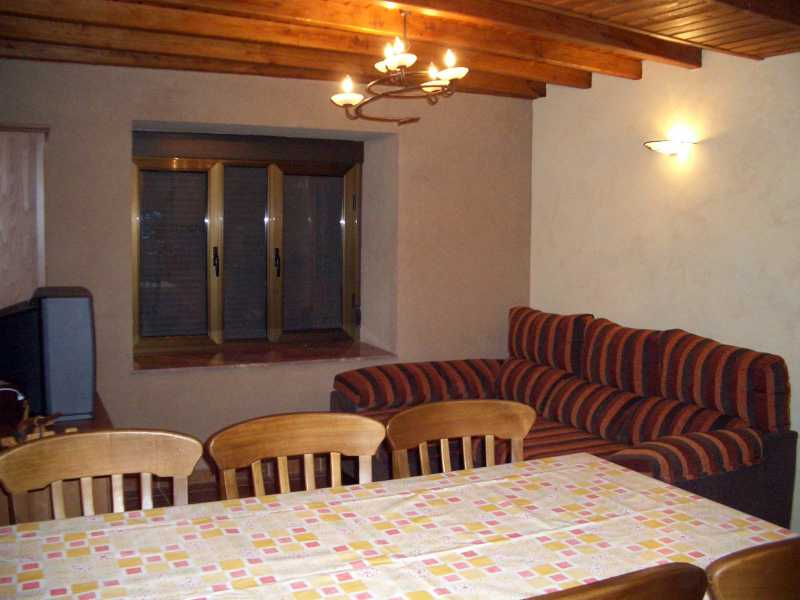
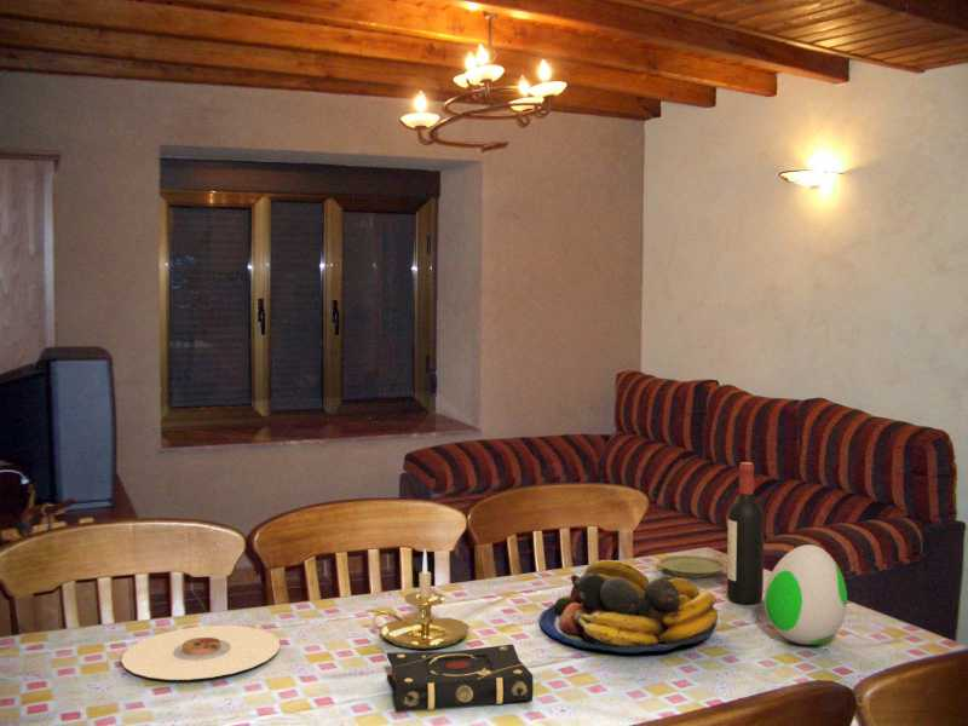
+ candle holder (417, 593)
+ decorative egg (805, 592)
+ plate (691, 567)
+ wine bottle (745, 531)
+ fruit bowl (624, 593)
+ plate (202, 645)
+ book (465, 675)
